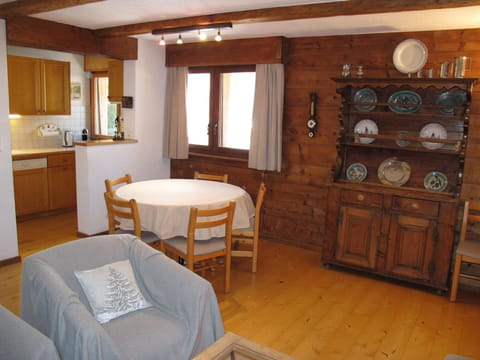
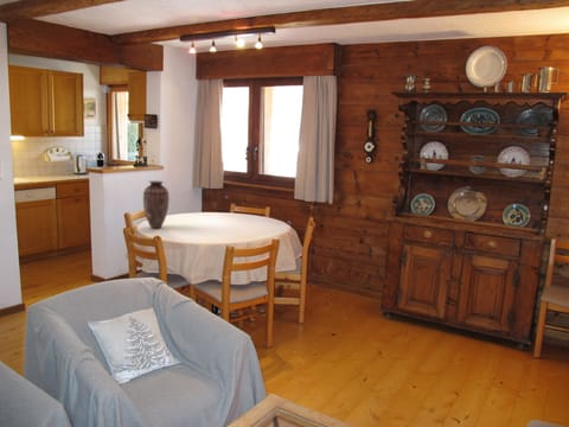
+ vase (155, 204)
